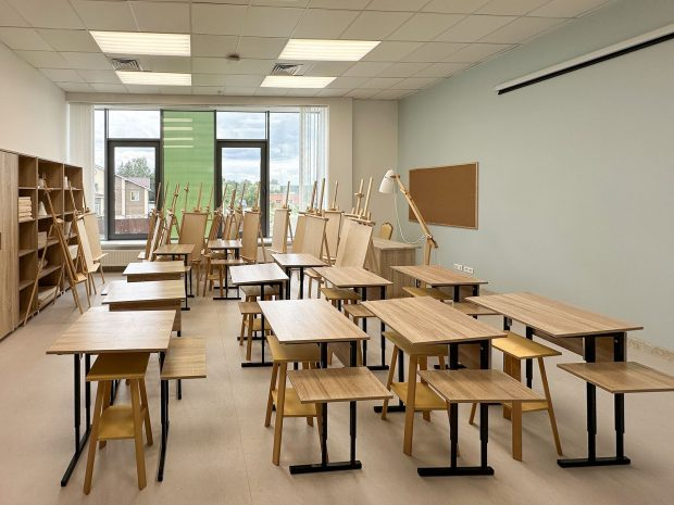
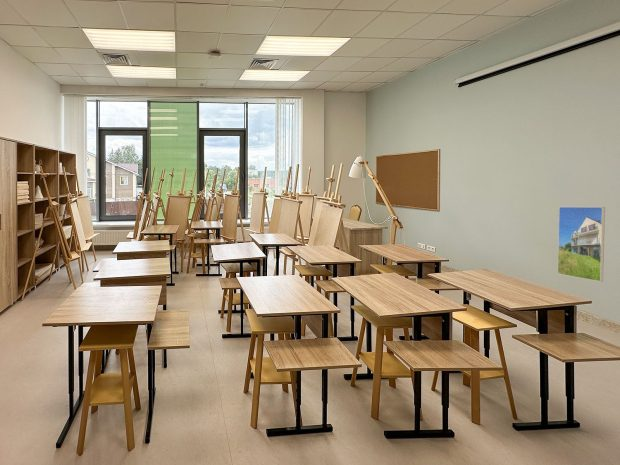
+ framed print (580, 242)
